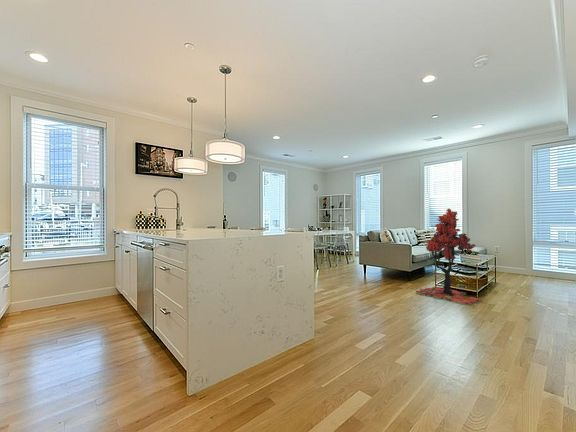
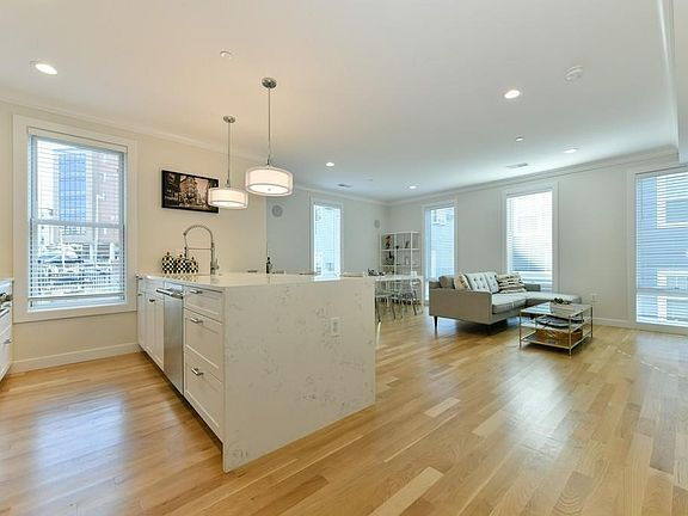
- tree (449, 252)
